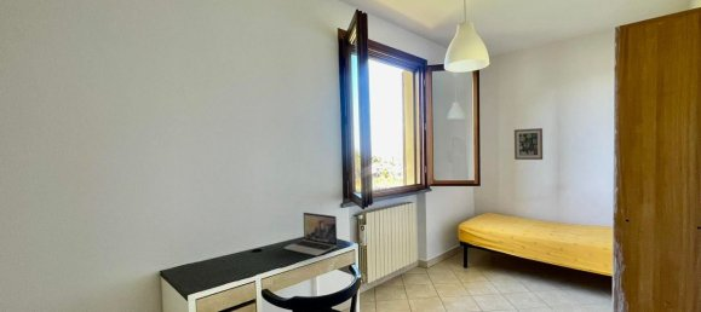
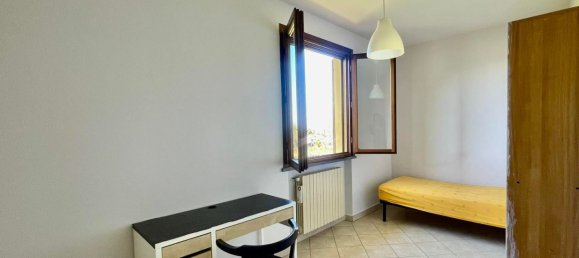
- wall art (528, 144)
- laptop (310, 232)
